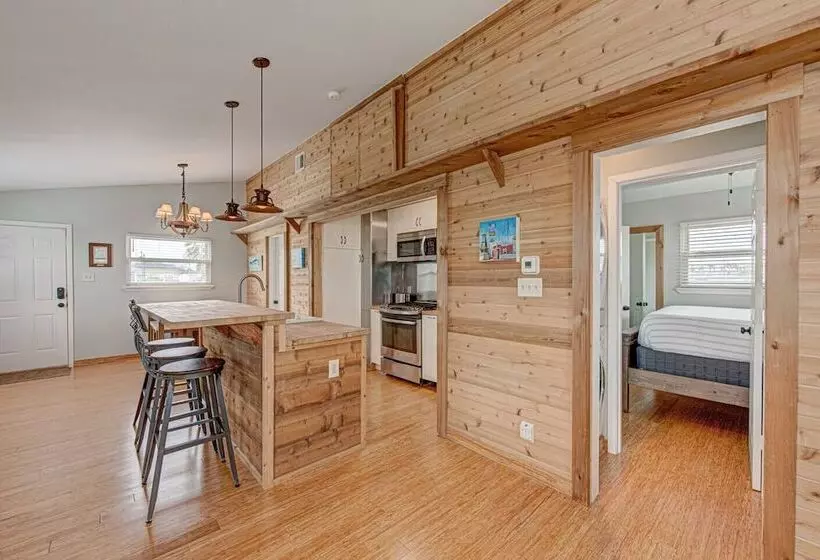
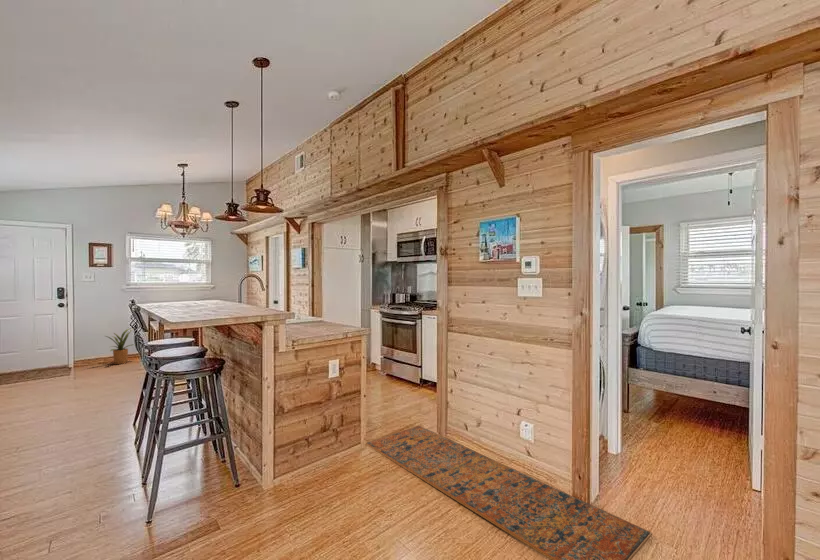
+ house plant (119, 345)
+ rug (477, 478)
